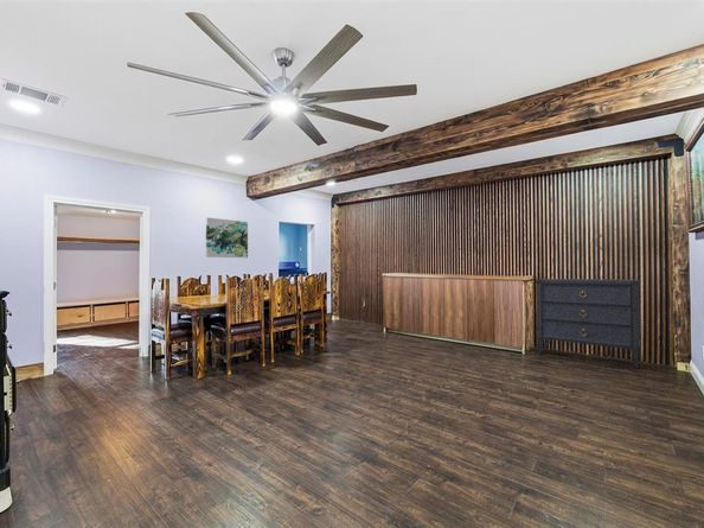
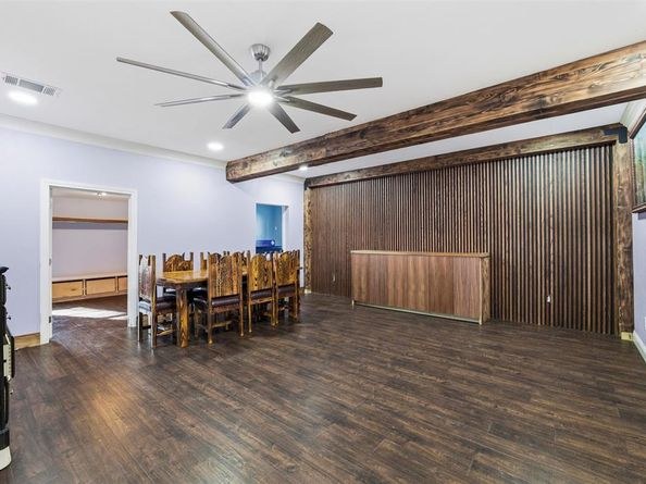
- wall art (228, 238)
- dresser (585, 318)
